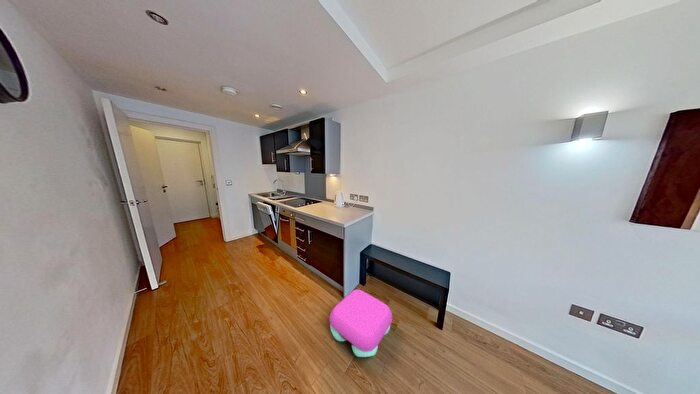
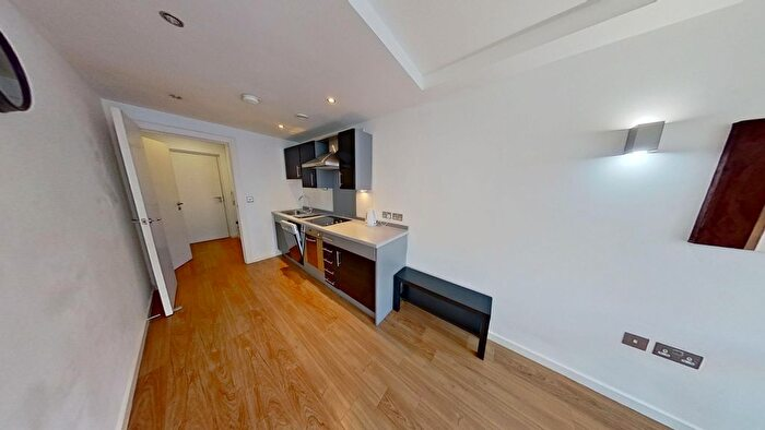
- stool (361, 321)
